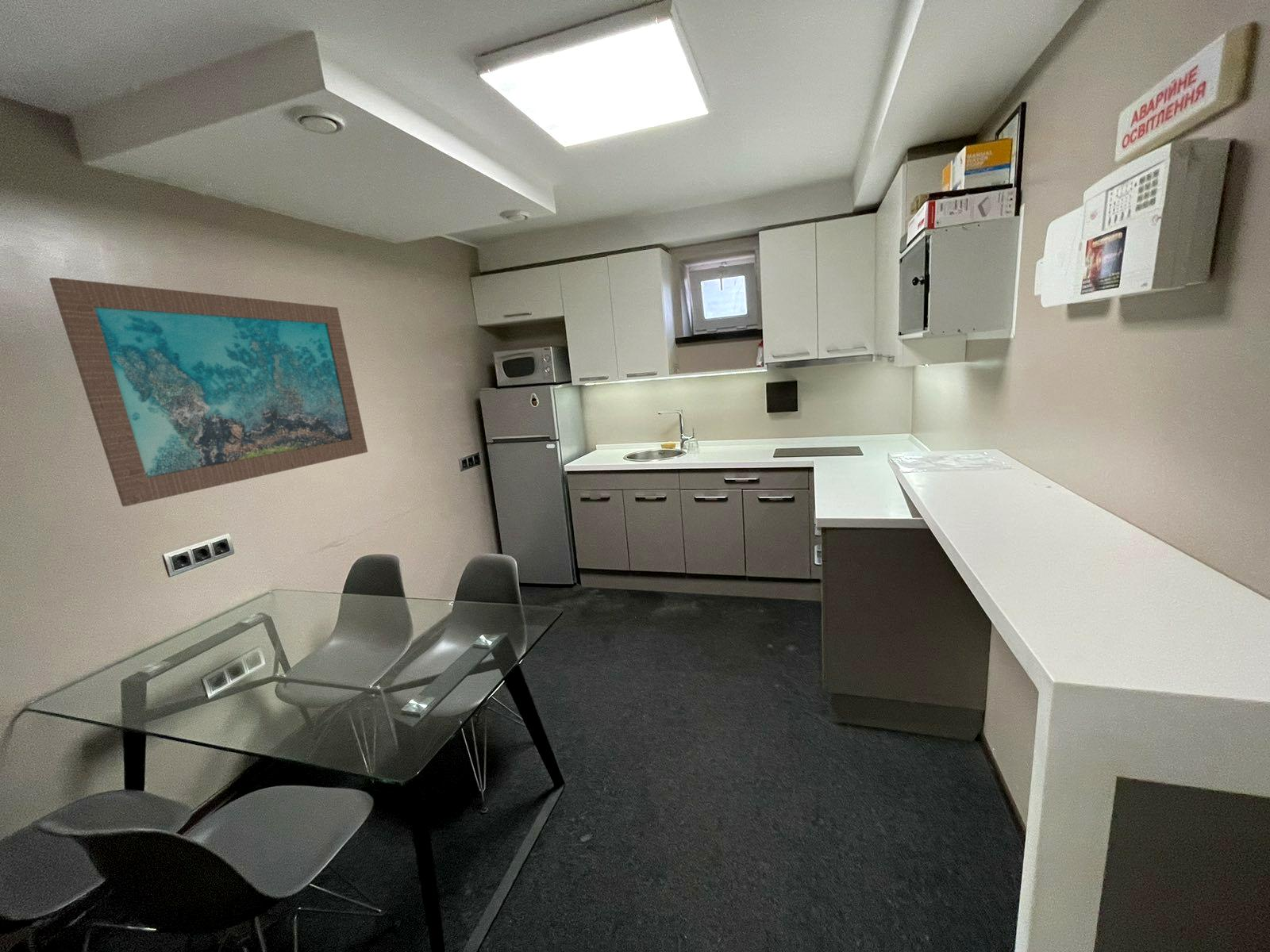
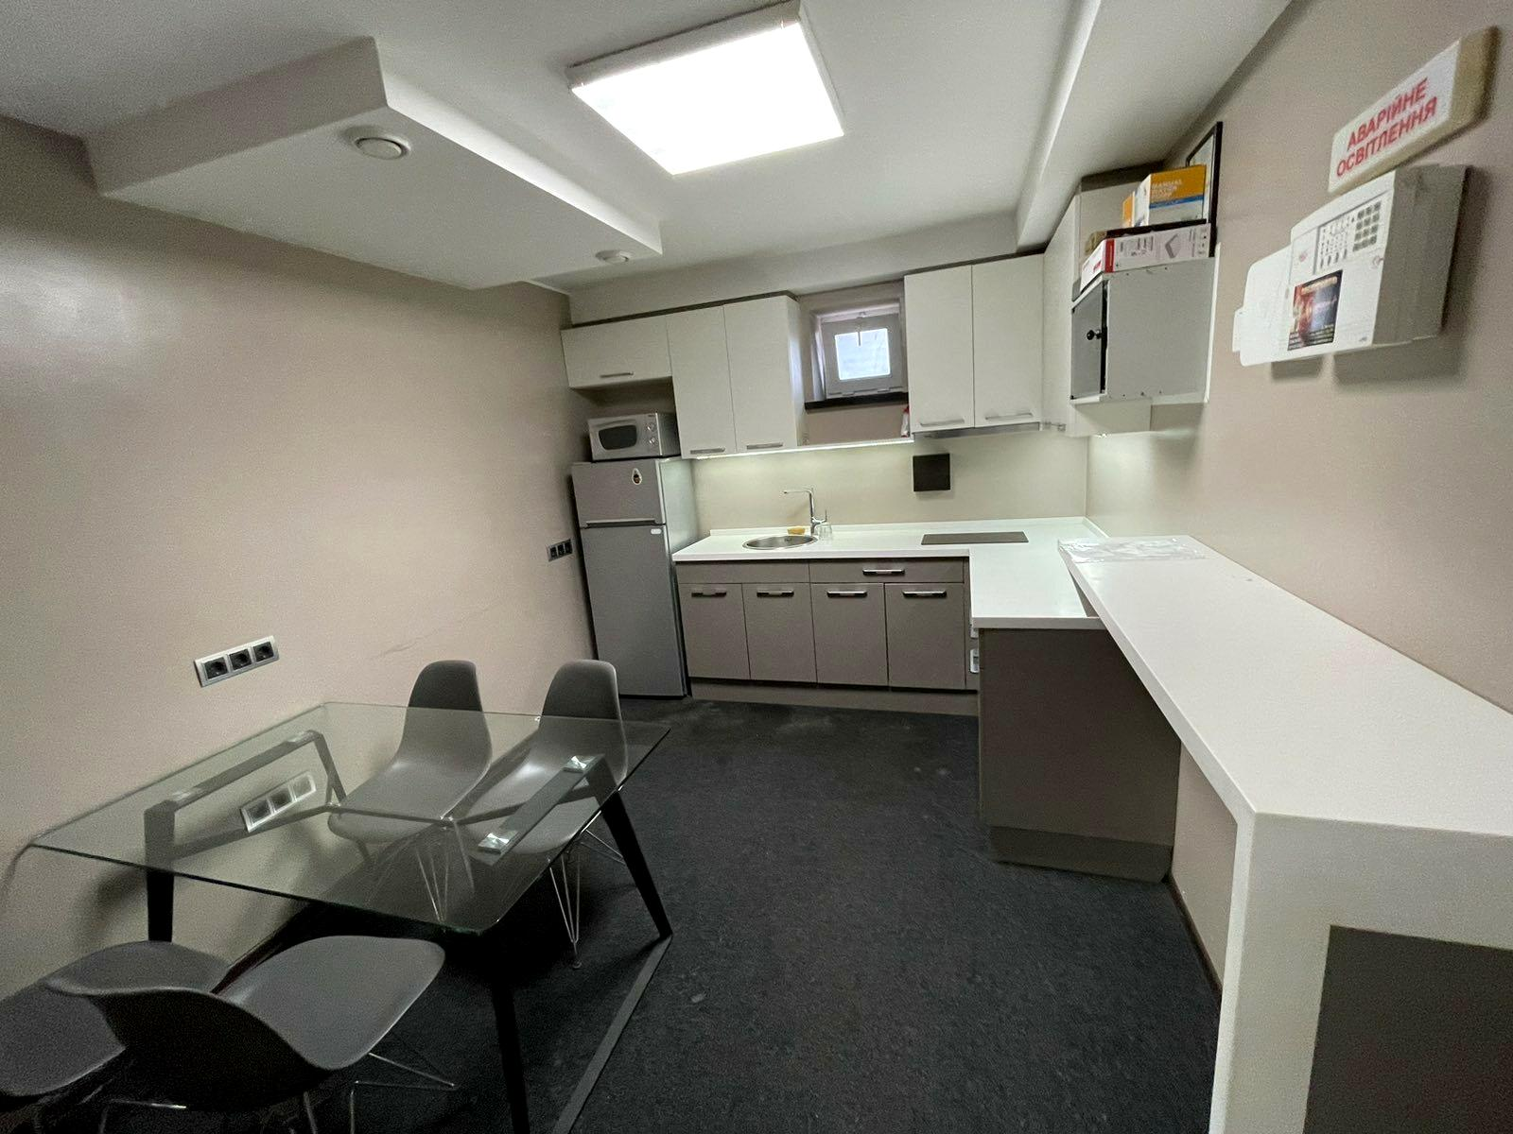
- wall art (250, 388)
